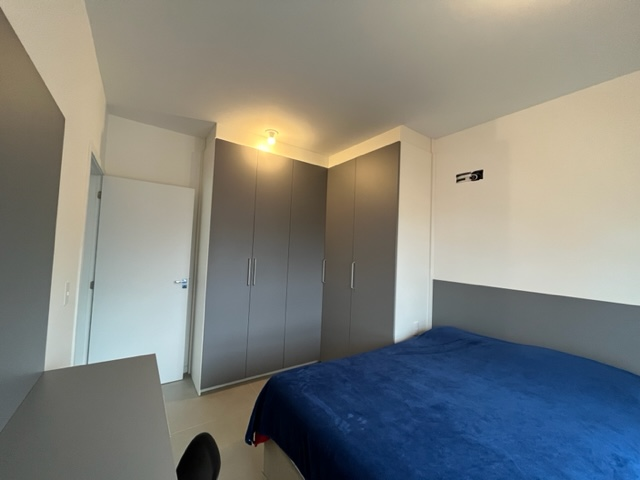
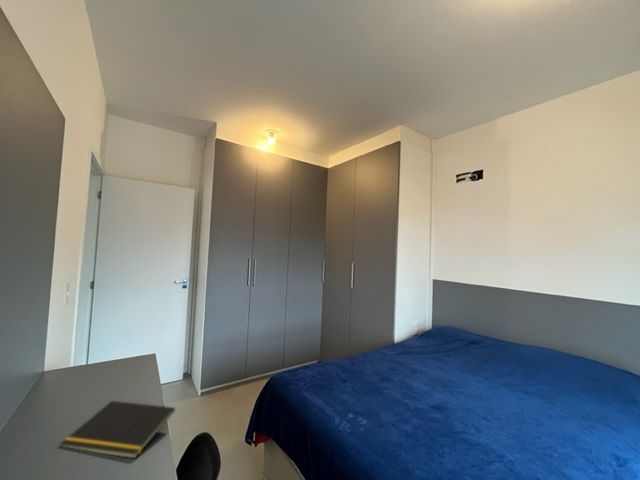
+ notepad (122, 426)
